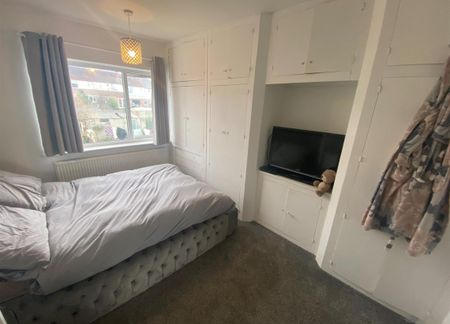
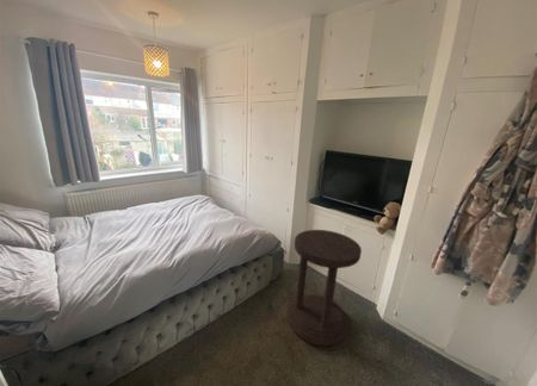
+ side table (326, 282)
